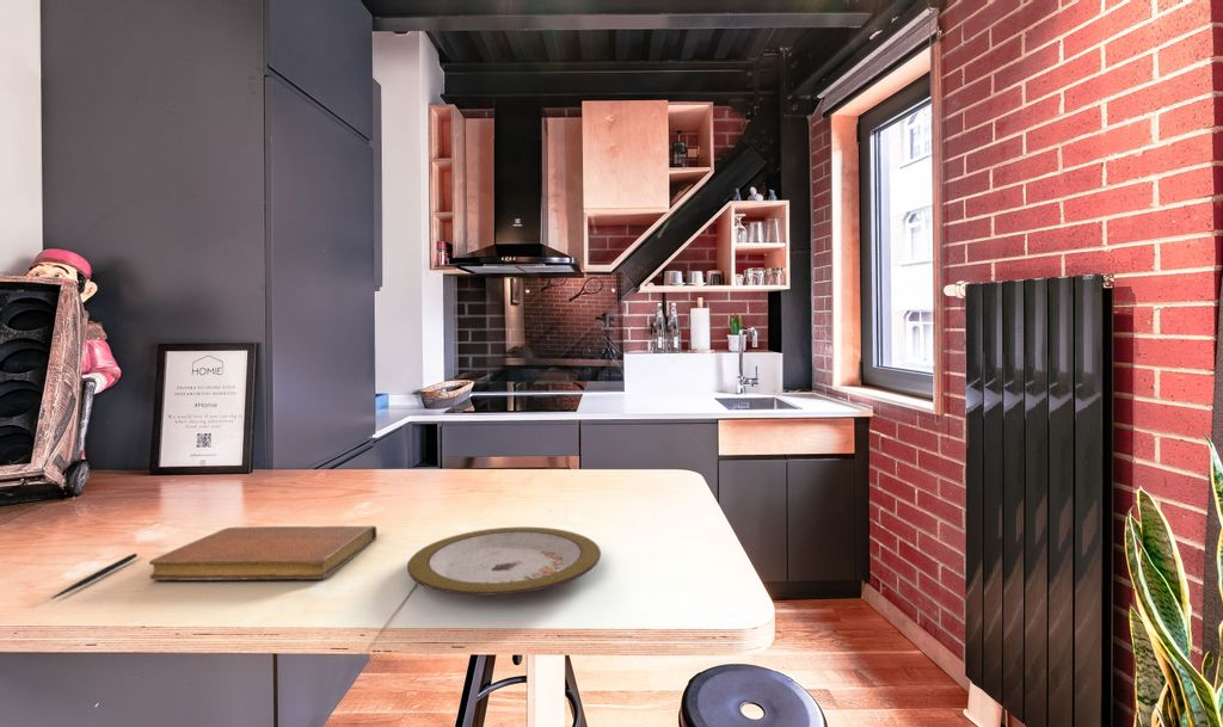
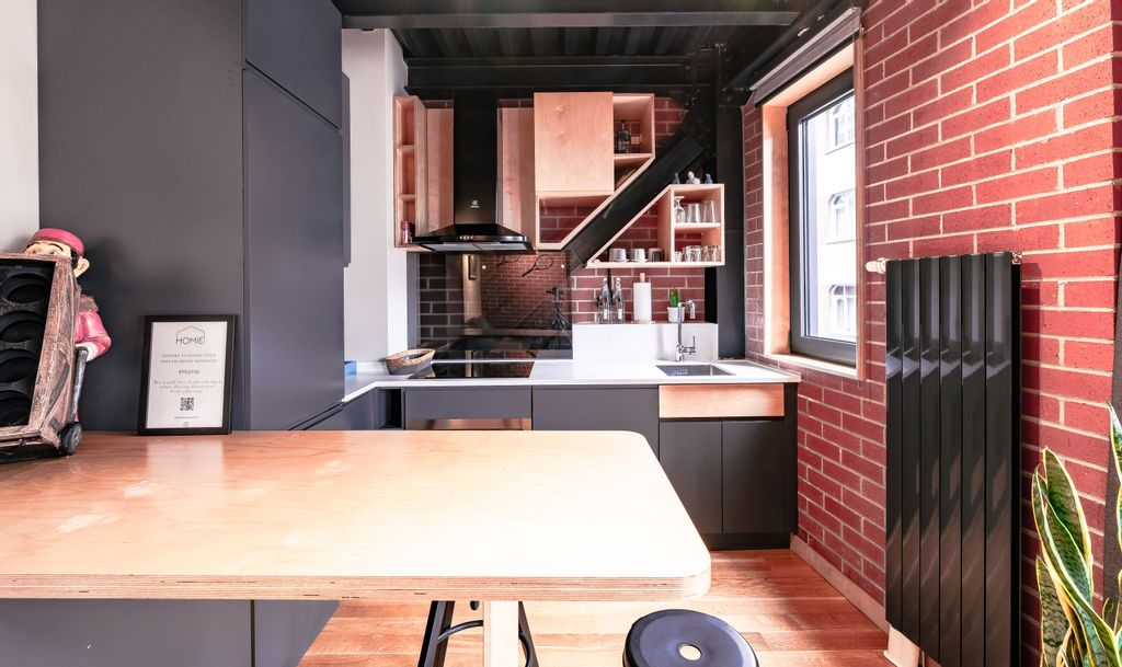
- pen (96, 574)
- plate (506, 561)
- notebook (272, 549)
